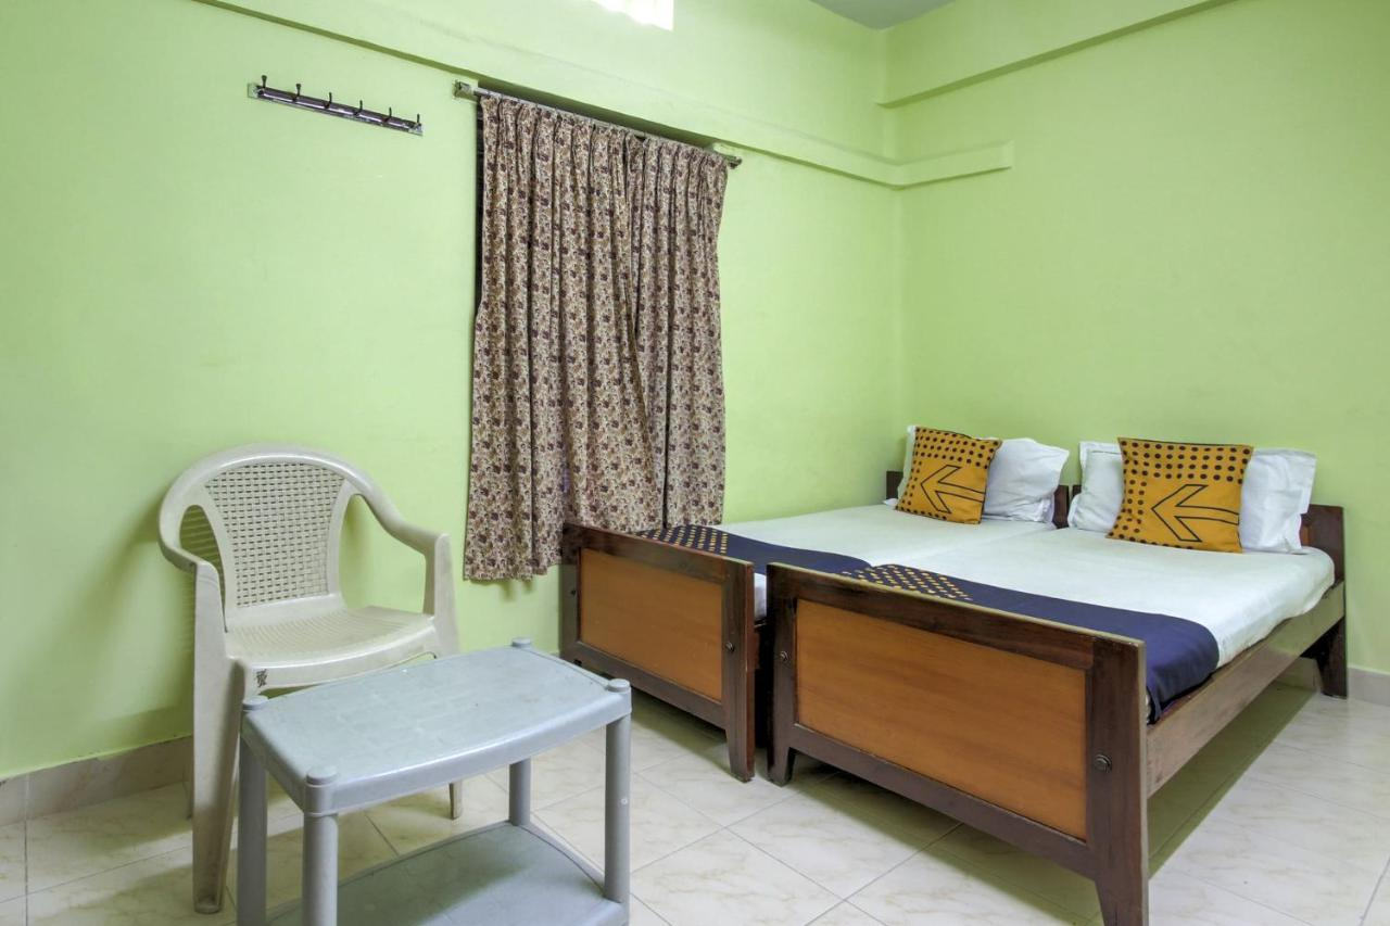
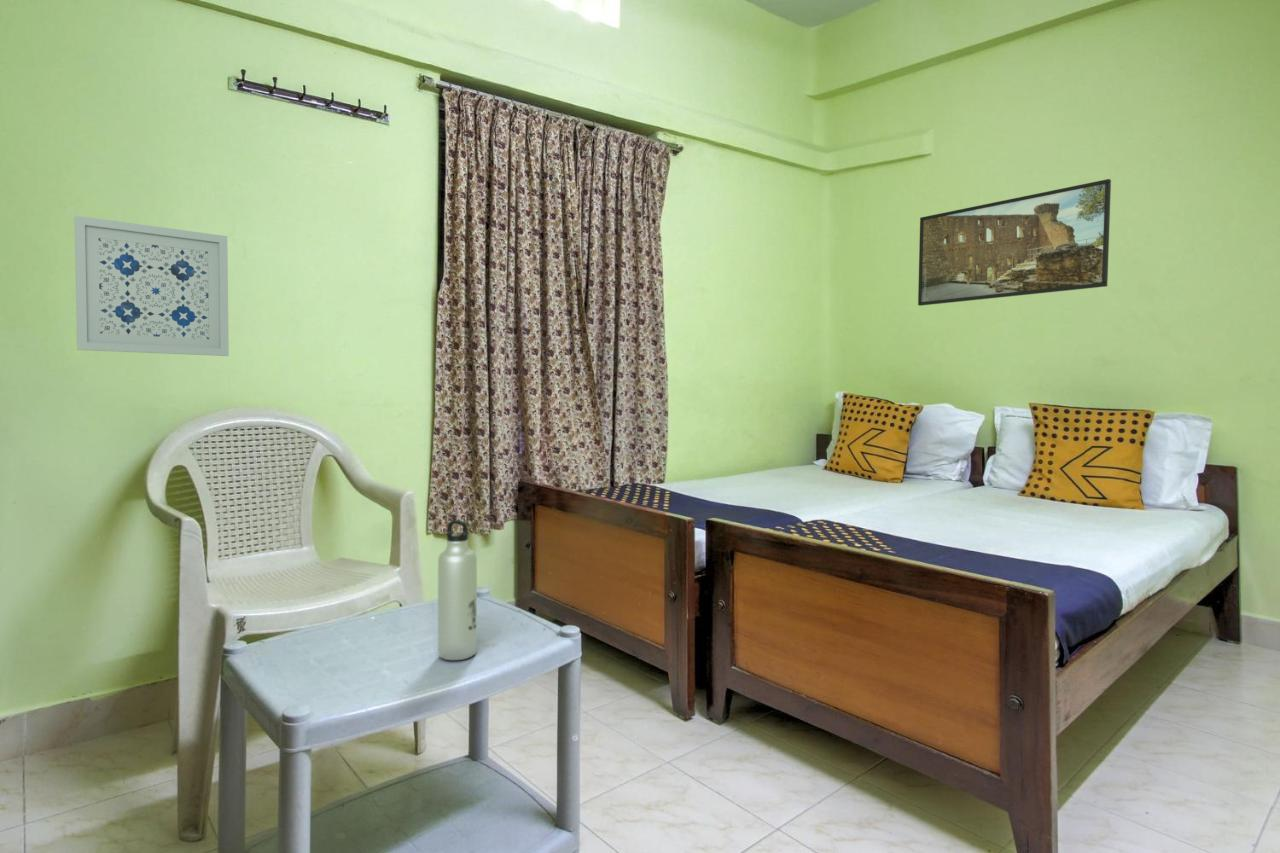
+ water bottle (457, 587)
+ wall art (155, 290)
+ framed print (1004, 248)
